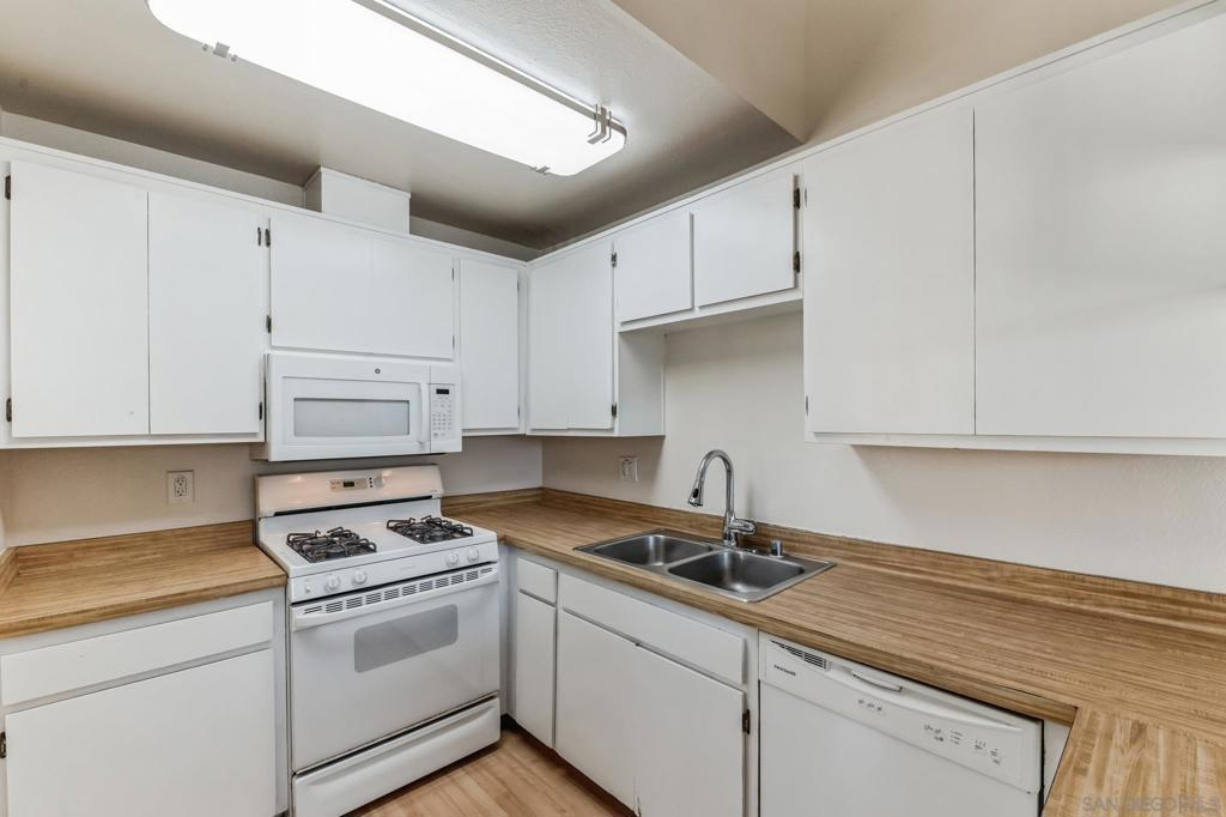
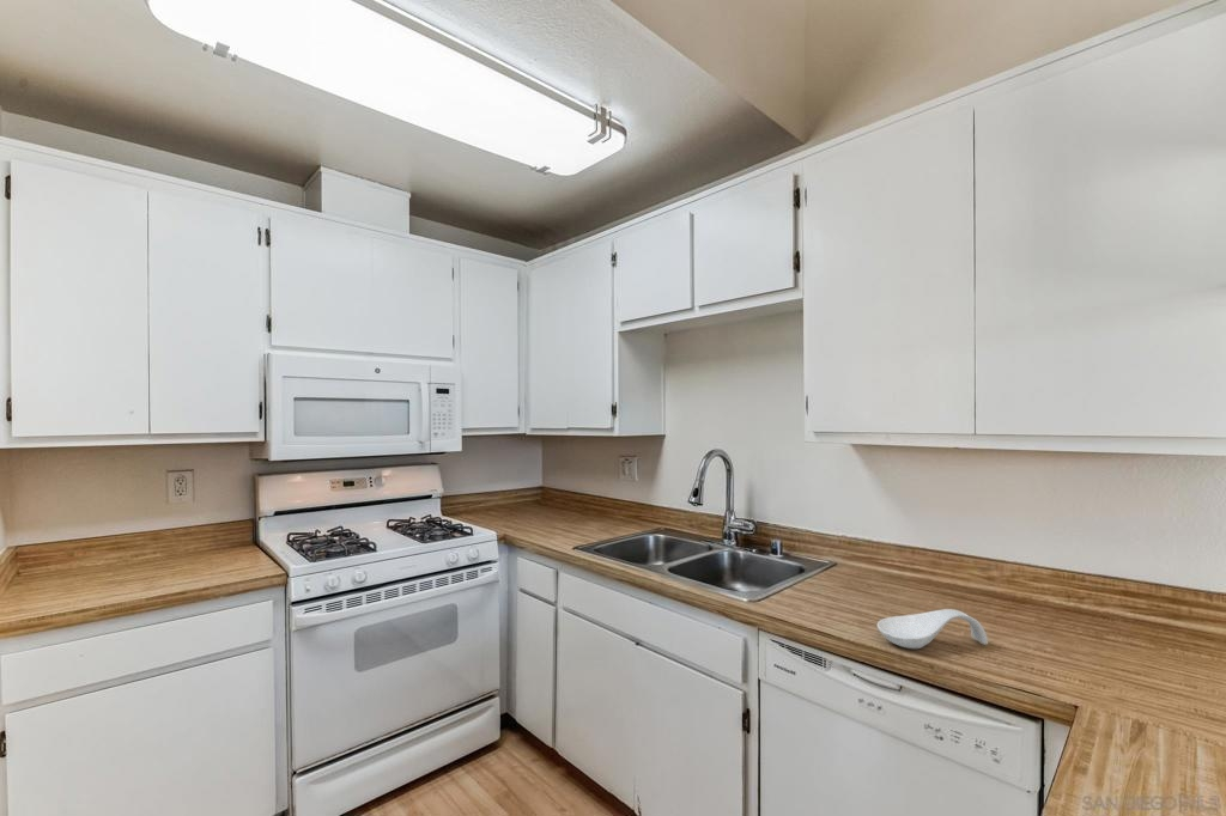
+ spoon rest (930, 627)
